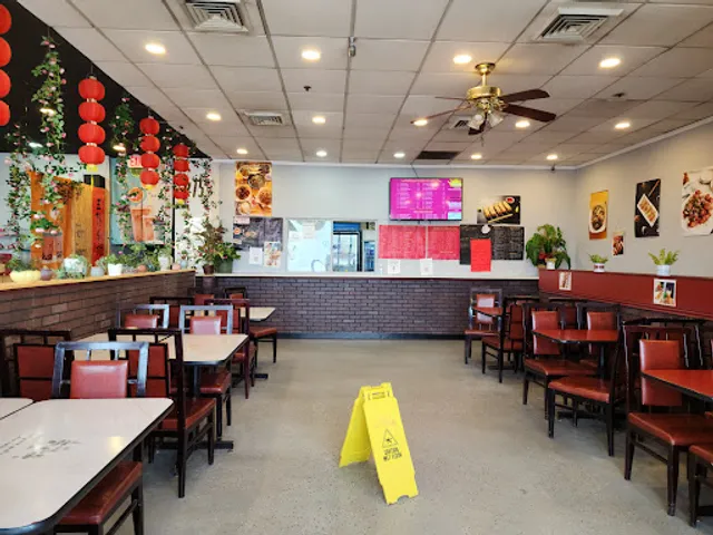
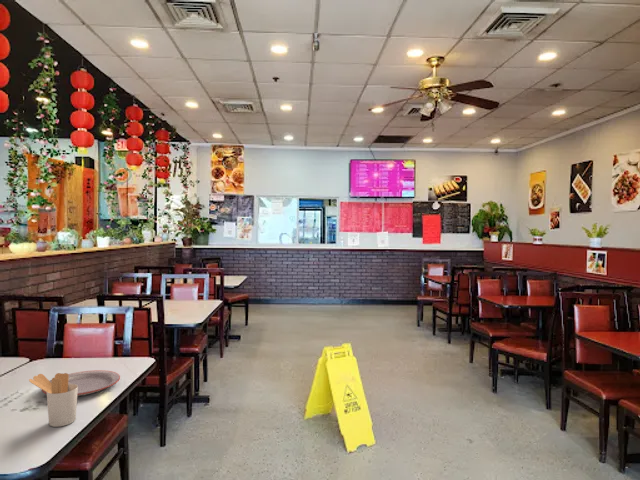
+ utensil holder (54, 397)
+ plate (82, 384)
